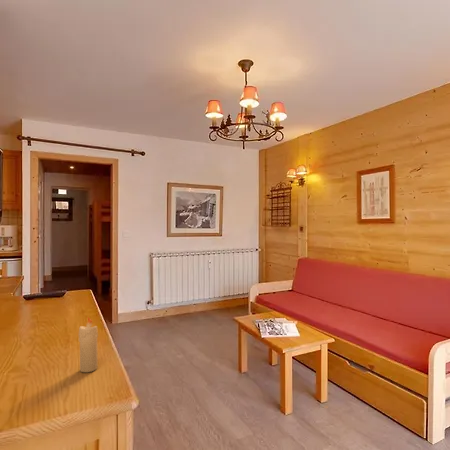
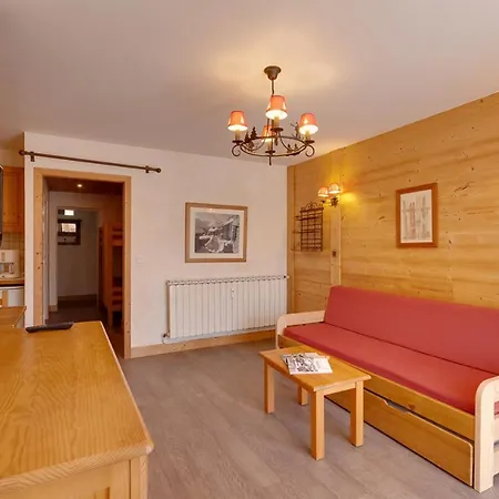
- candle (88, 342)
